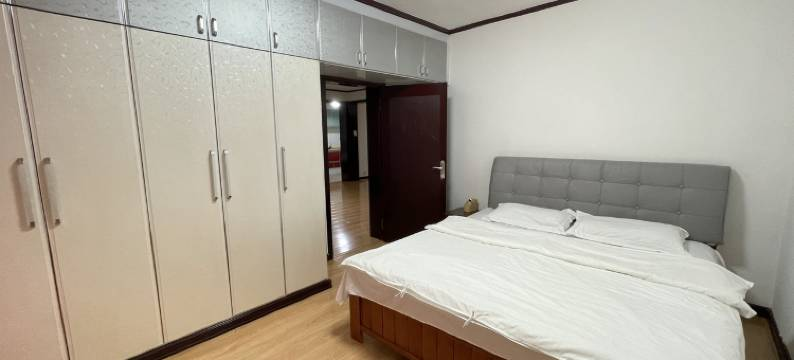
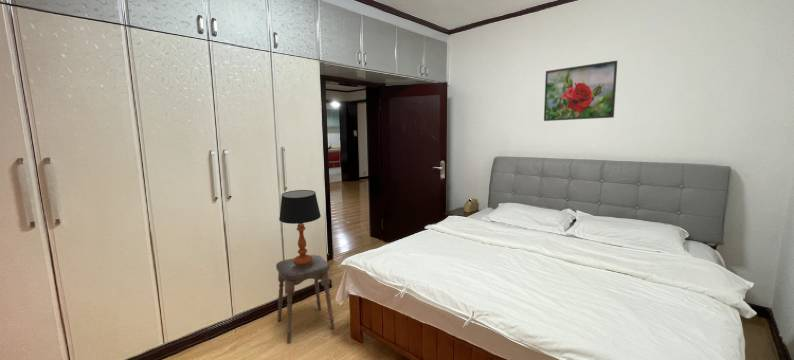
+ stool (294, 292)
+ table lamp (301, 228)
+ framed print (577, 93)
